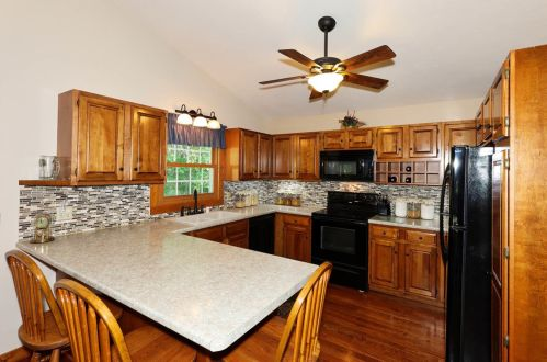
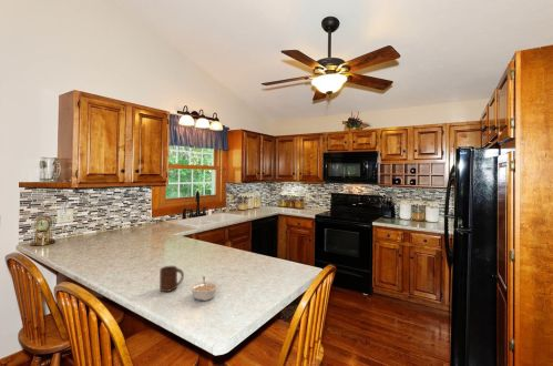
+ legume (203, 289)
+ cup (171, 277)
